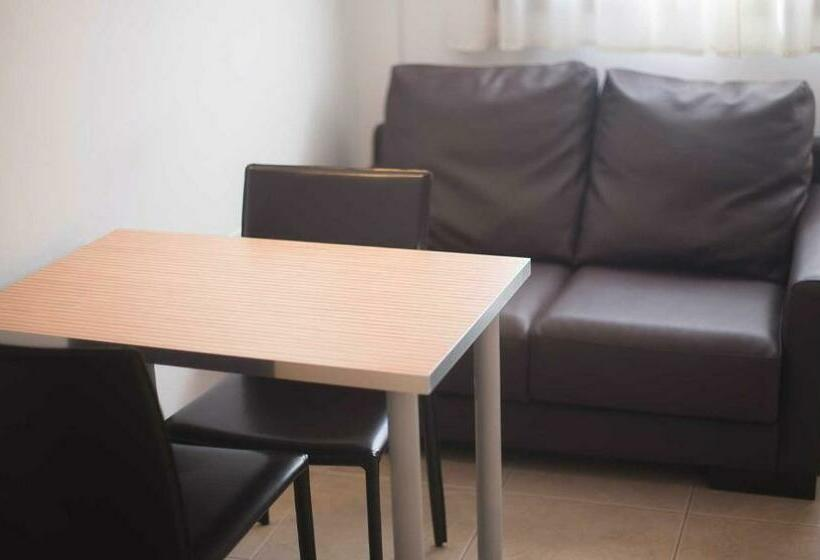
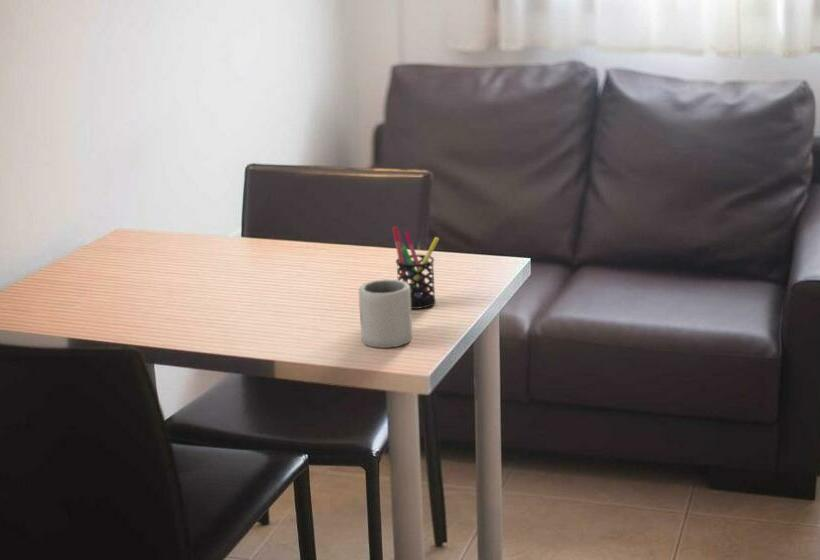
+ pen holder (411, 266)
+ cup (390, 310)
